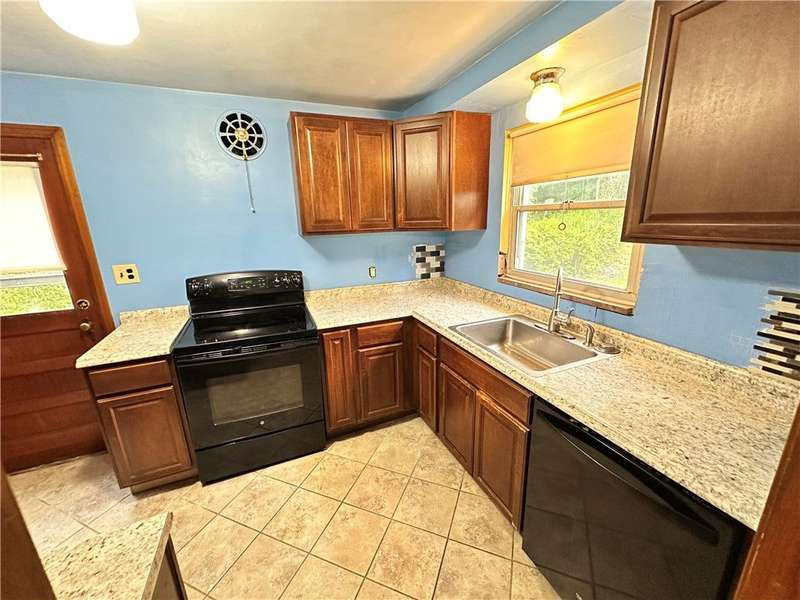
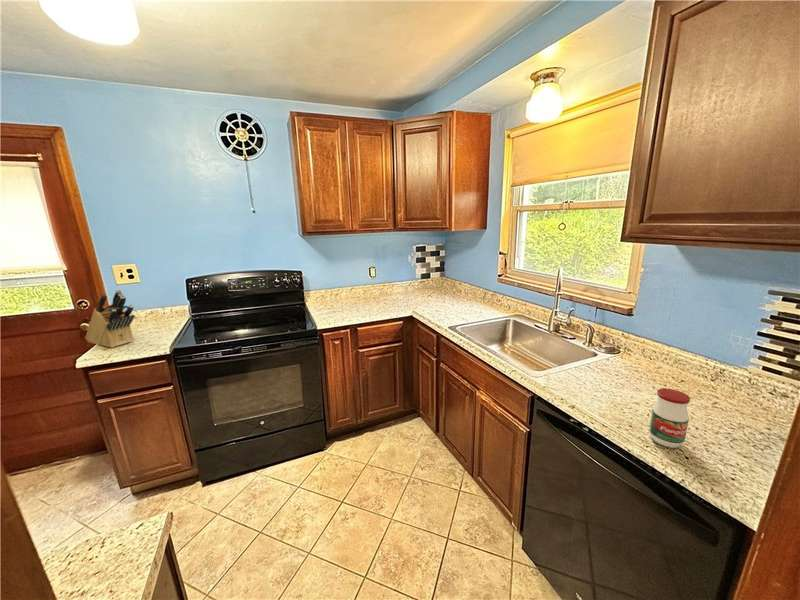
+ jar (669, 418)
+ knife block (108, 316)
